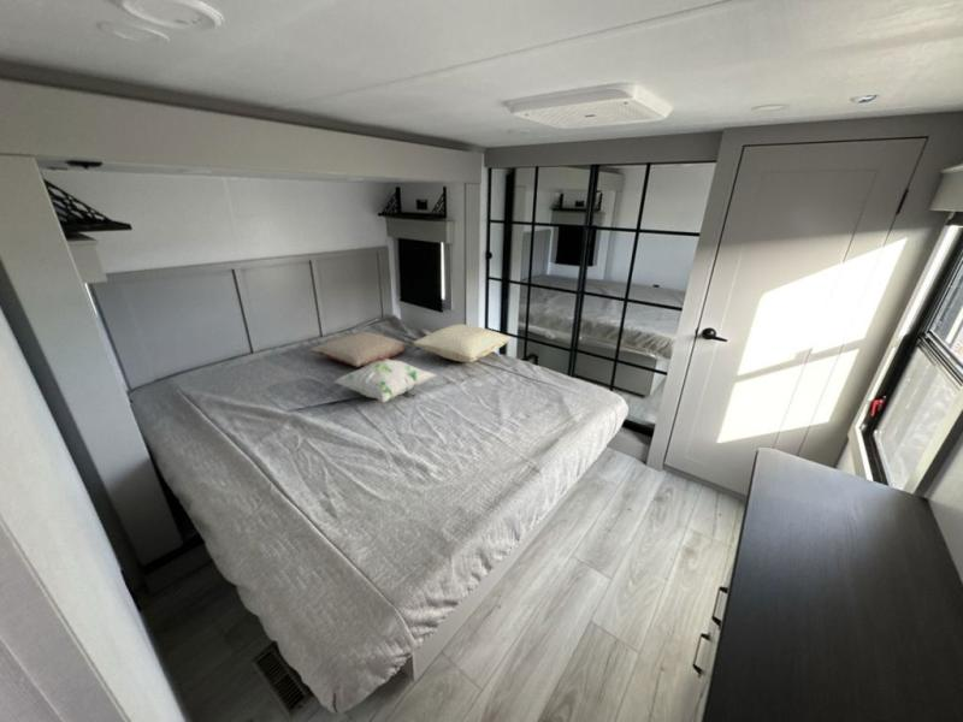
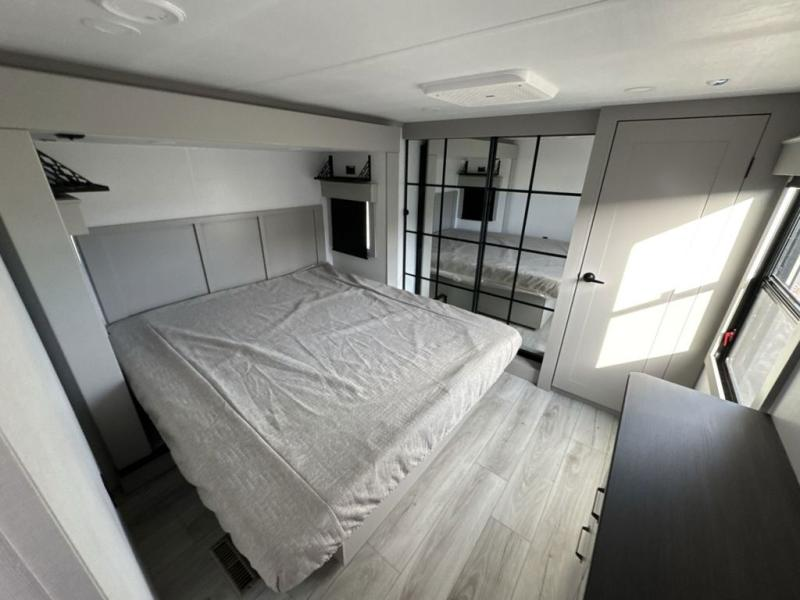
- pillow (462, 343)
- decorative pillow (385, 377)
- pillow (361, 347)
